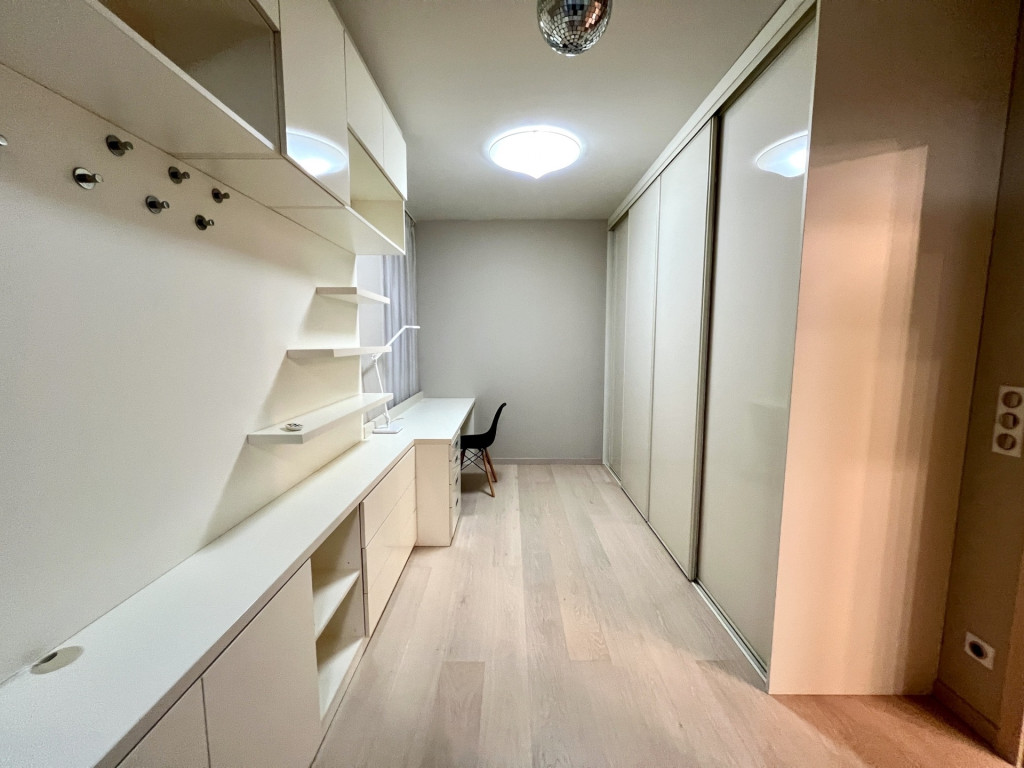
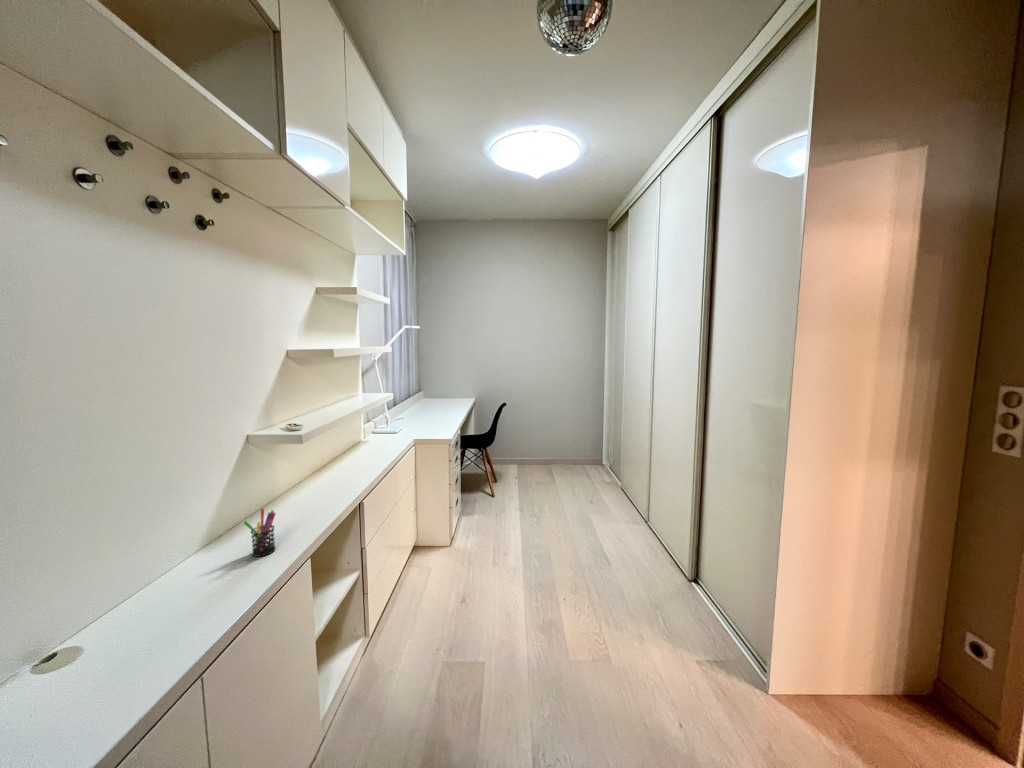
+ pen holder (260, 532)
